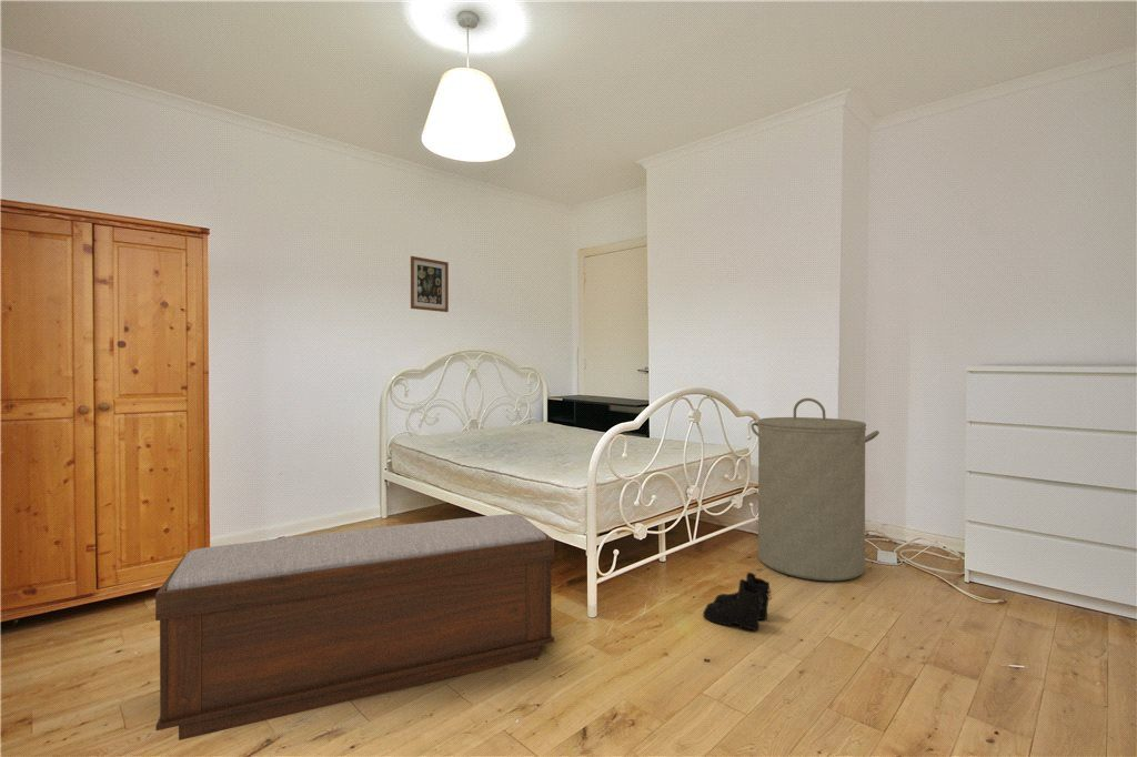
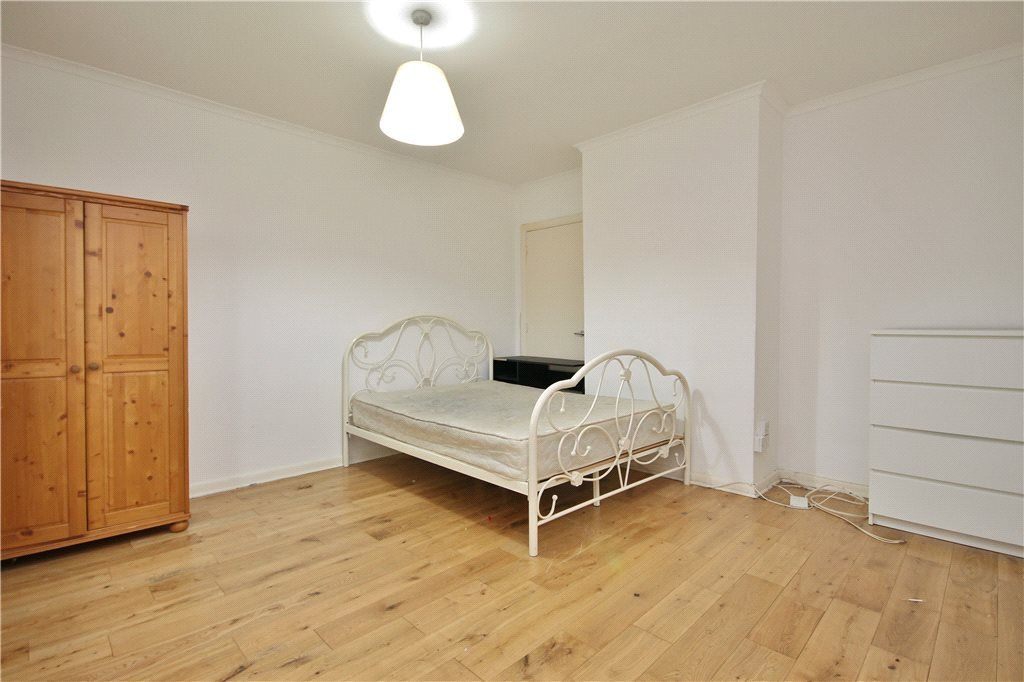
- wall art (430, 284)
- laundry hamper (809, 481)
- bench (378, 602)
- boots (736, 596)
